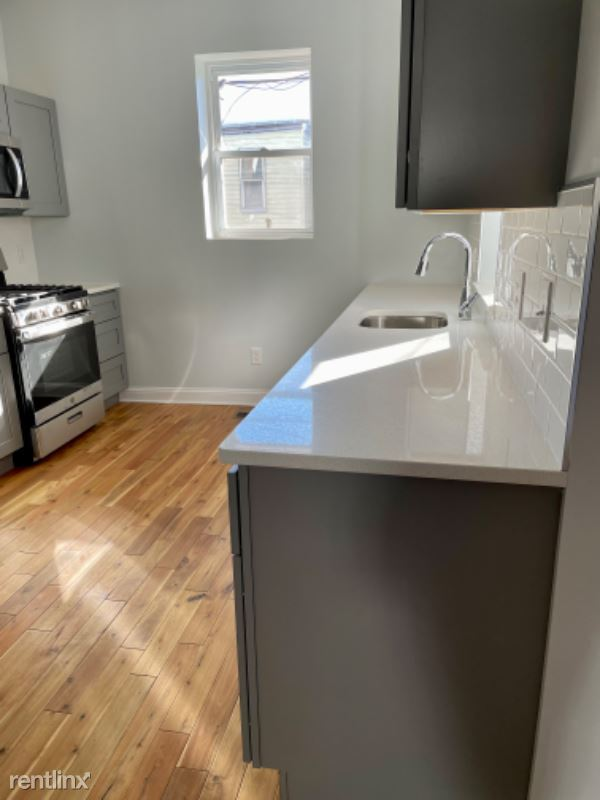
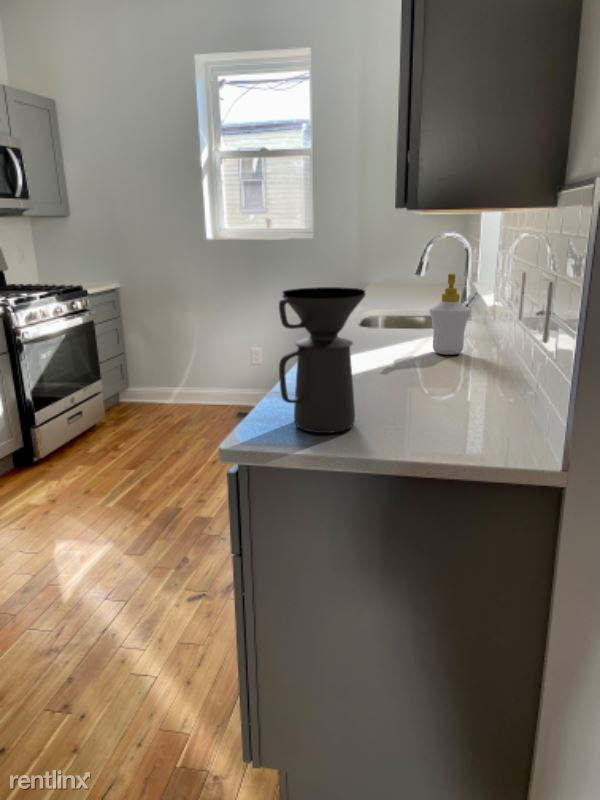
+ soap bottle (449, 313)
+ coffee maker (324, 359)
